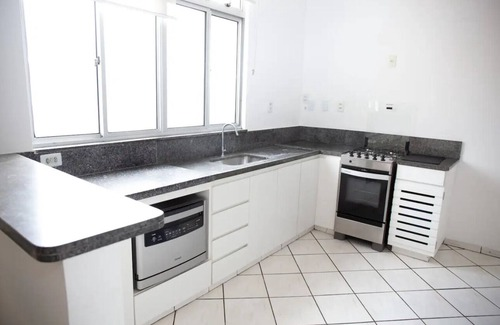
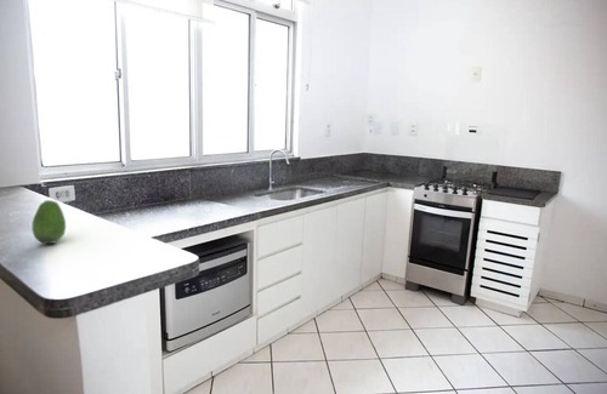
+ fruit (49, 221)
